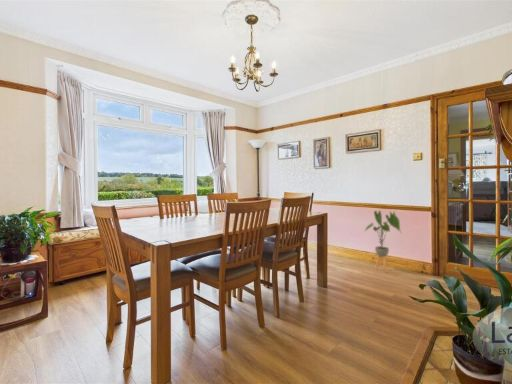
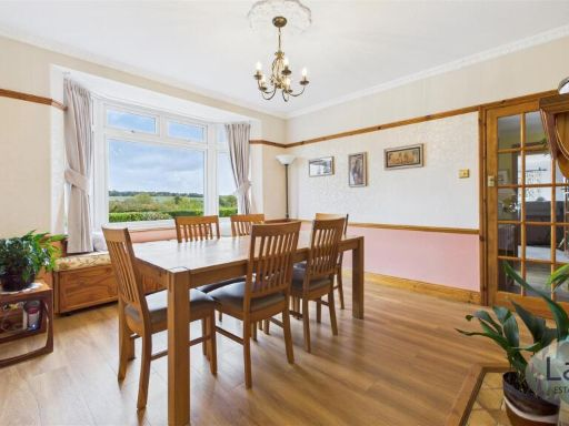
- house plant (383, 240)
